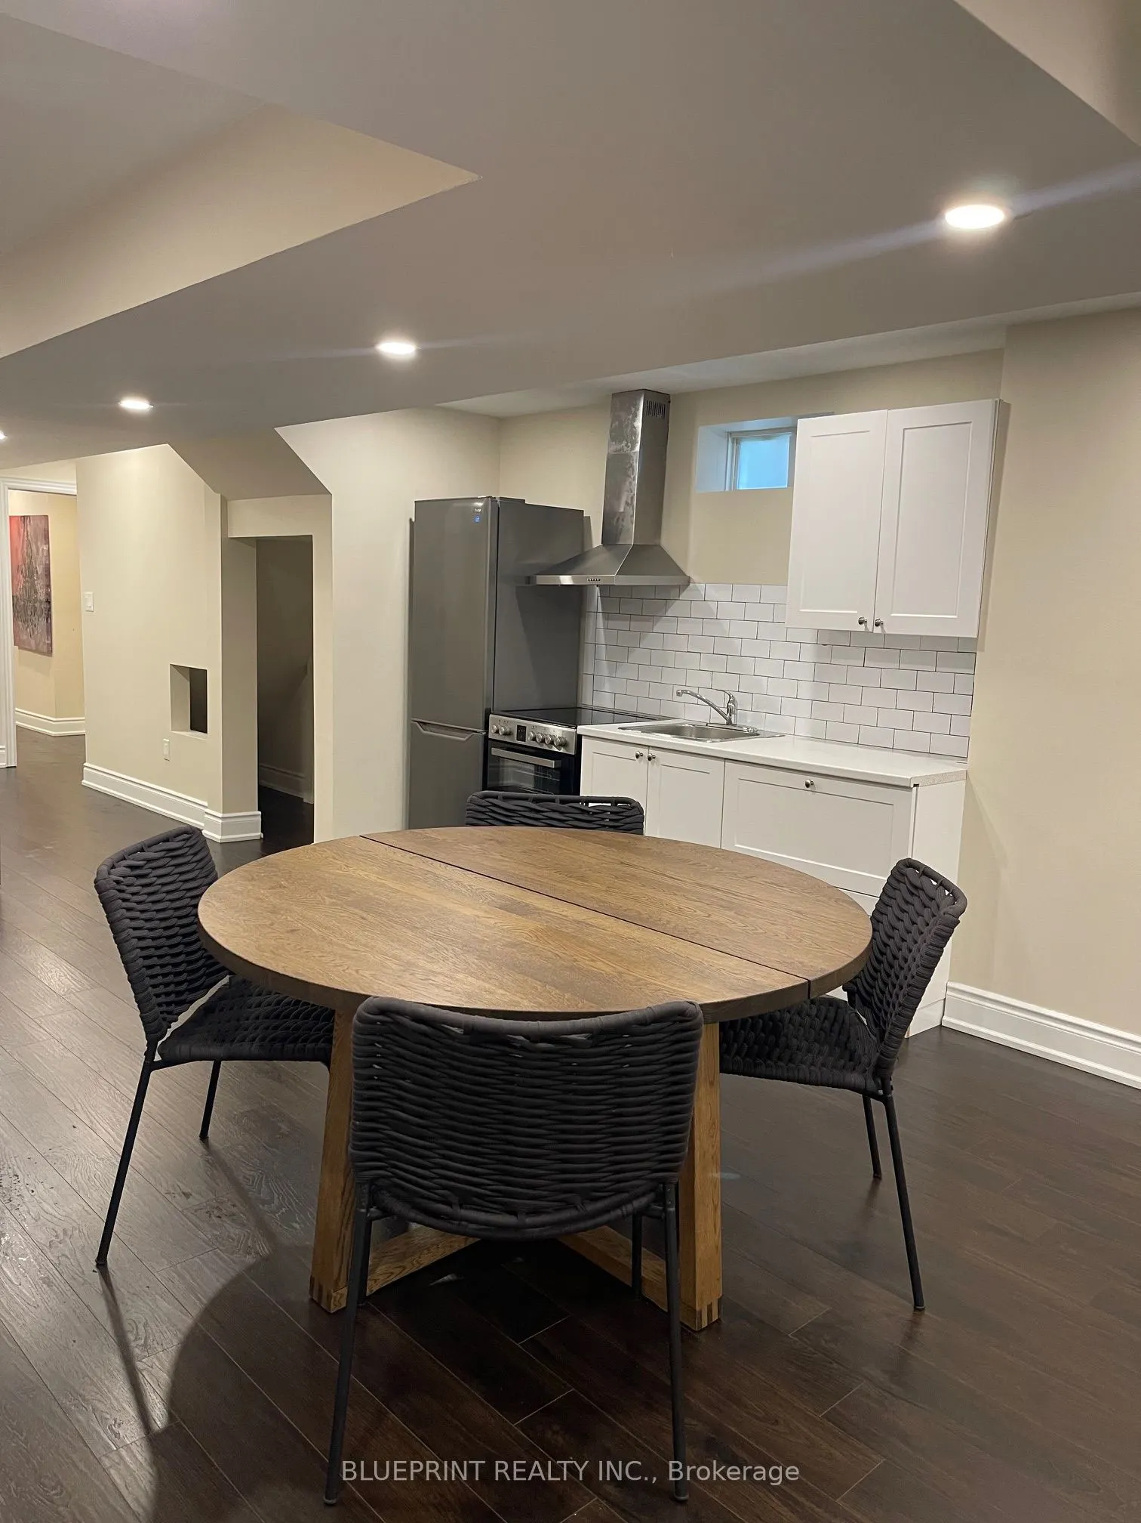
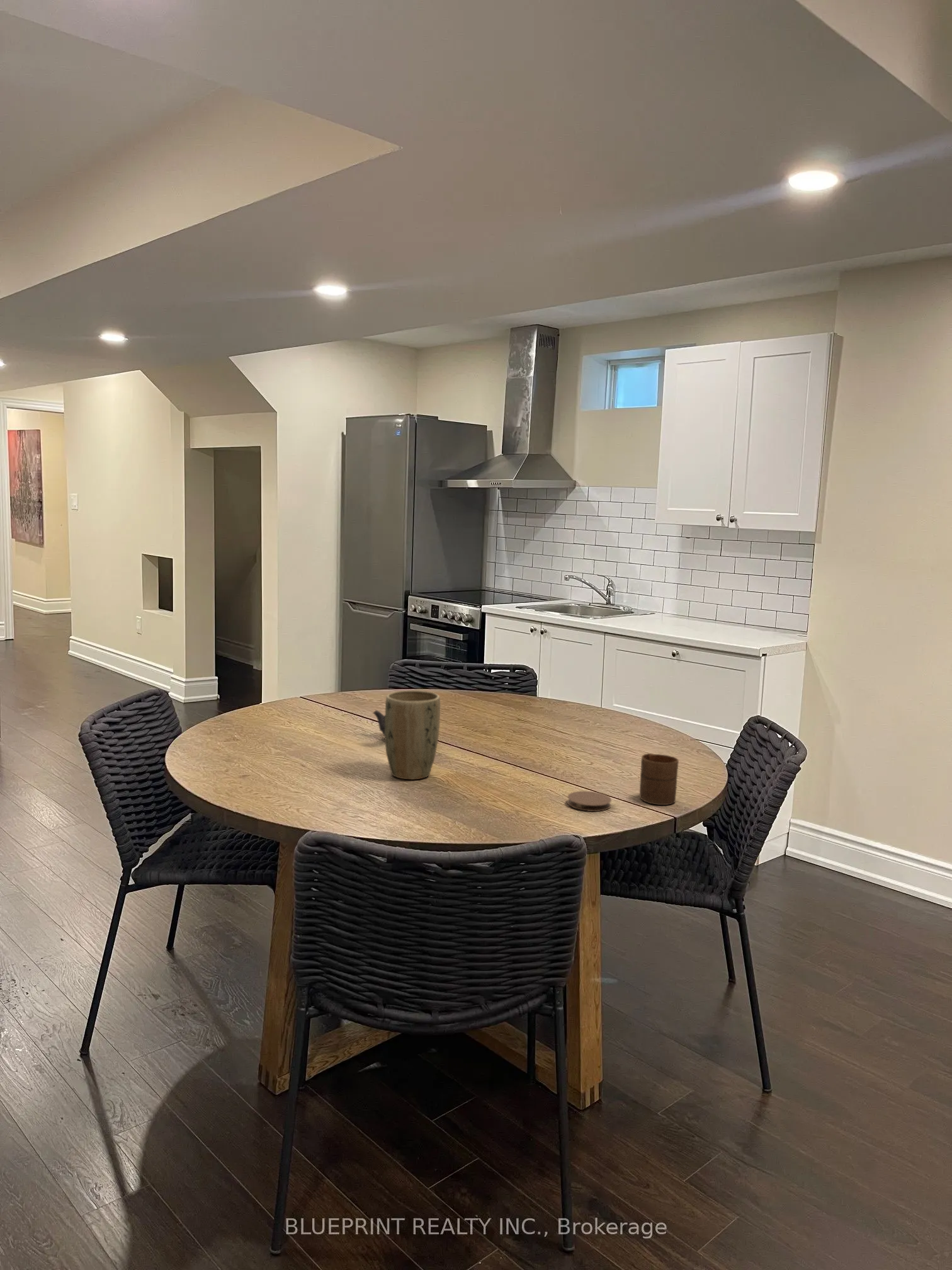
+ coaster (589, 801)
+ plant pot (412, 735)
+ teapot (384, 723)
+ cup (657, 778)
